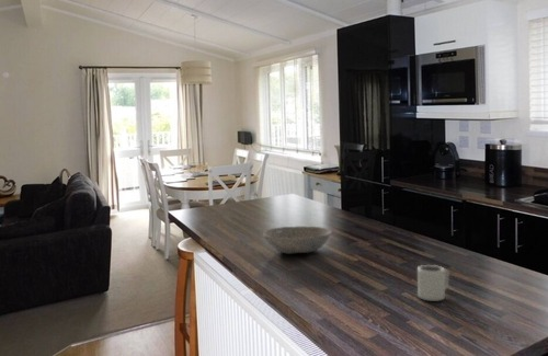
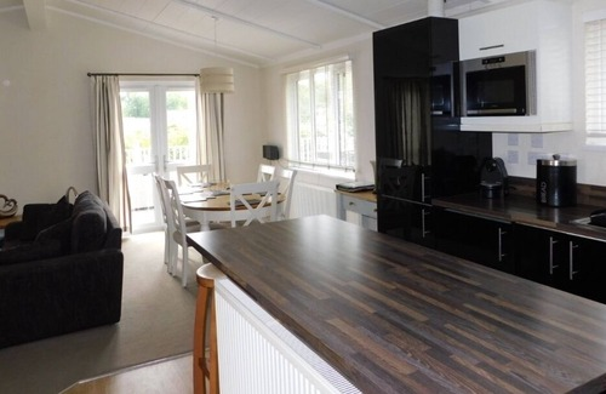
- bowl (297, 241)
- cup (434, 282)
